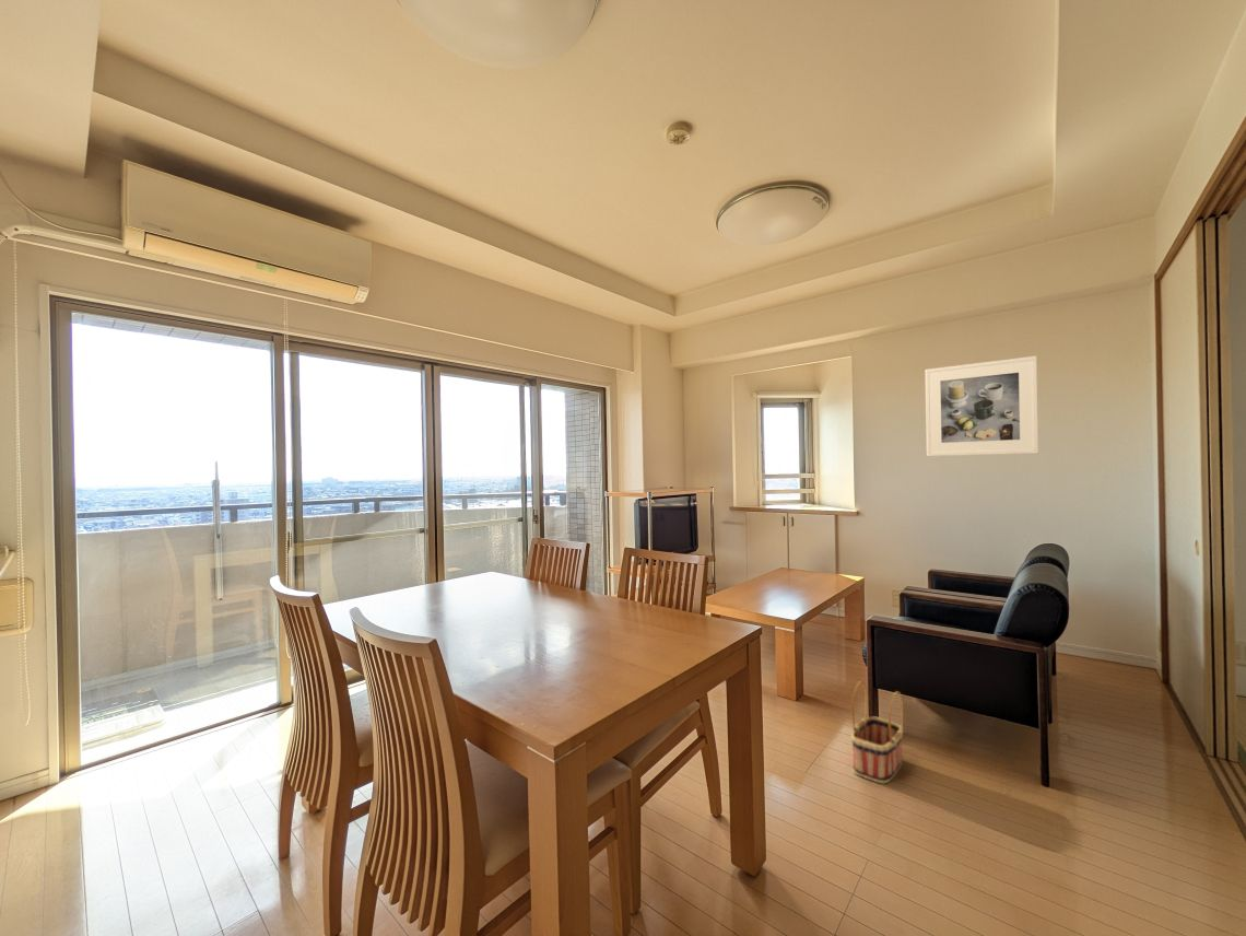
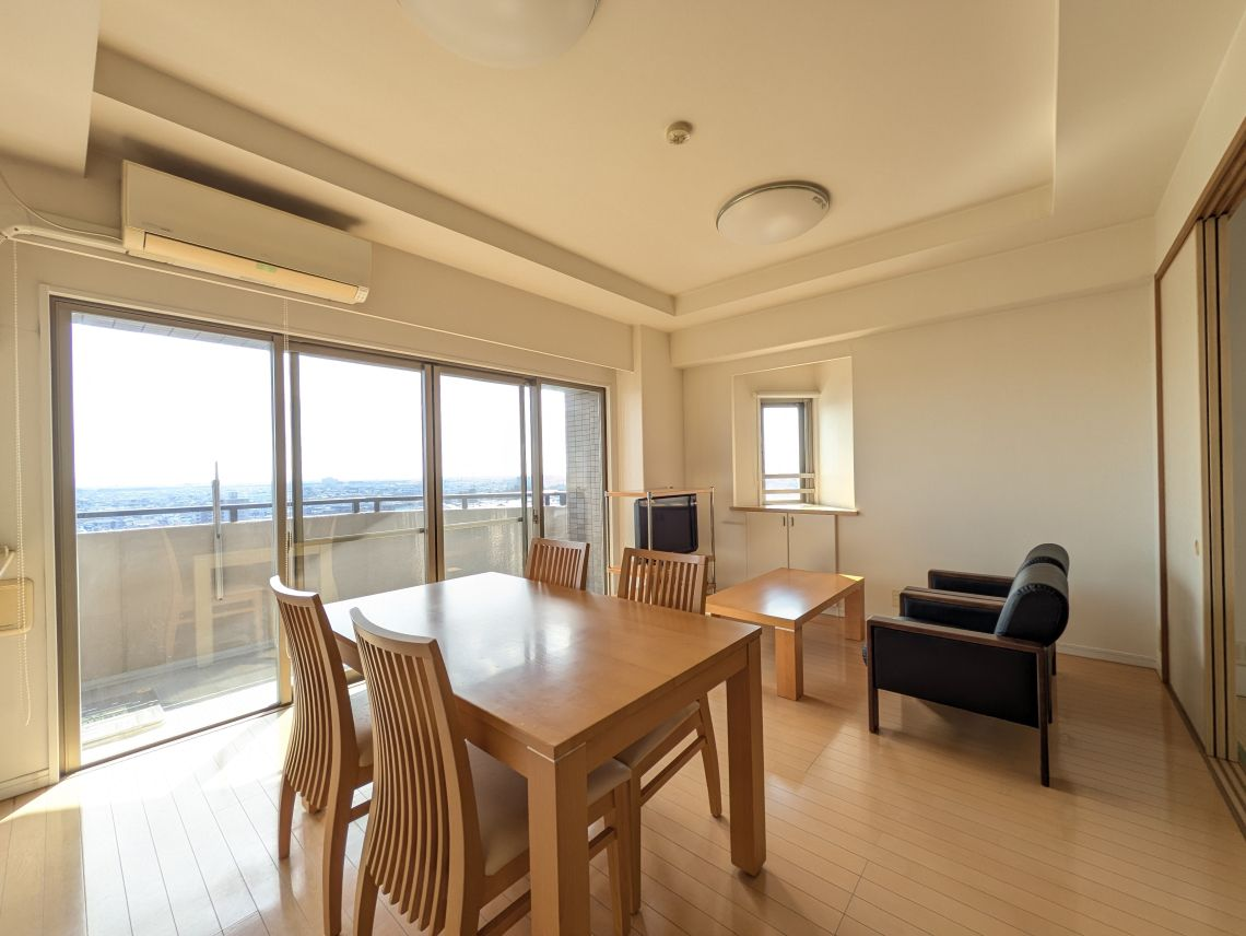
- basket (877, 726)
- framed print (978, 409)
